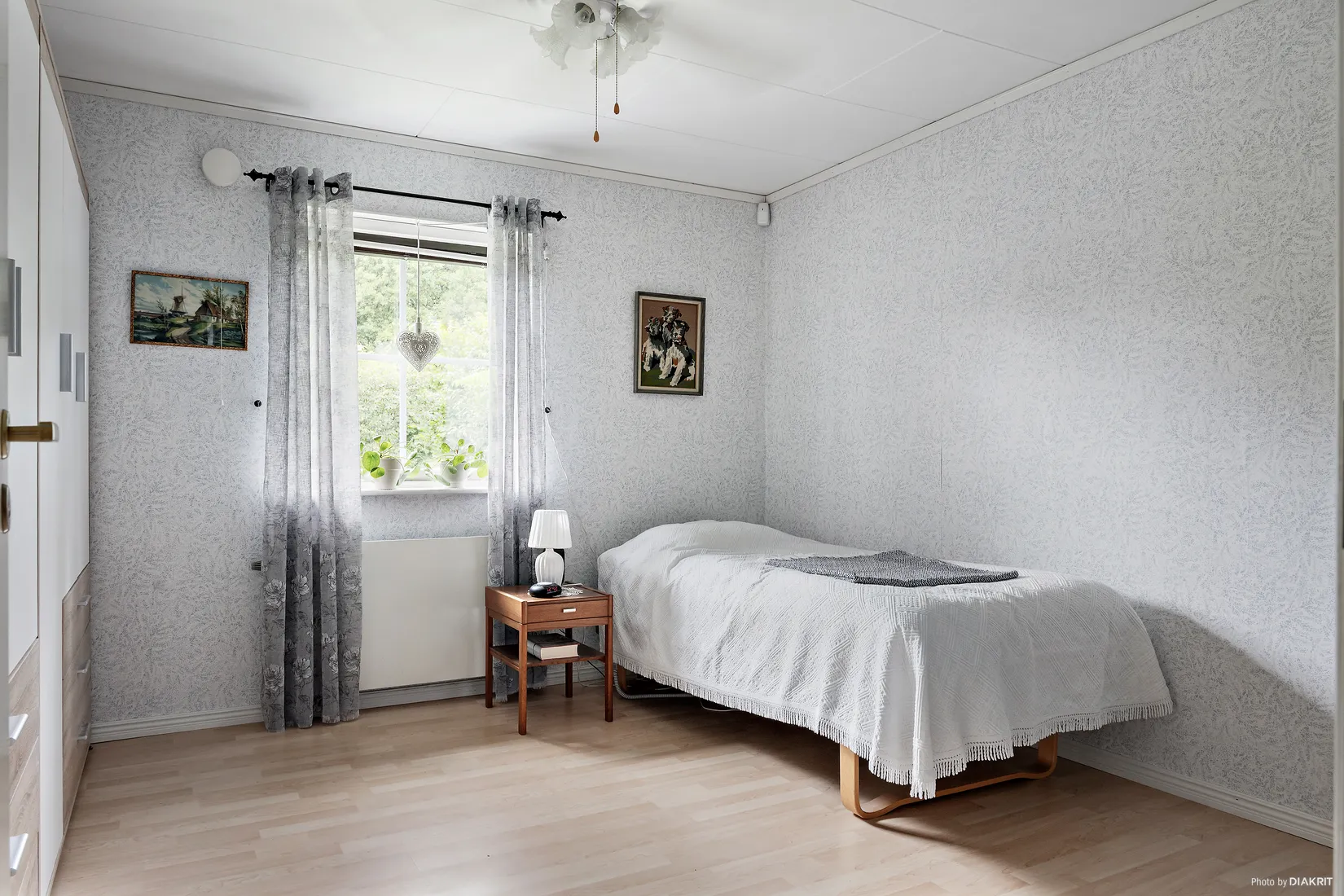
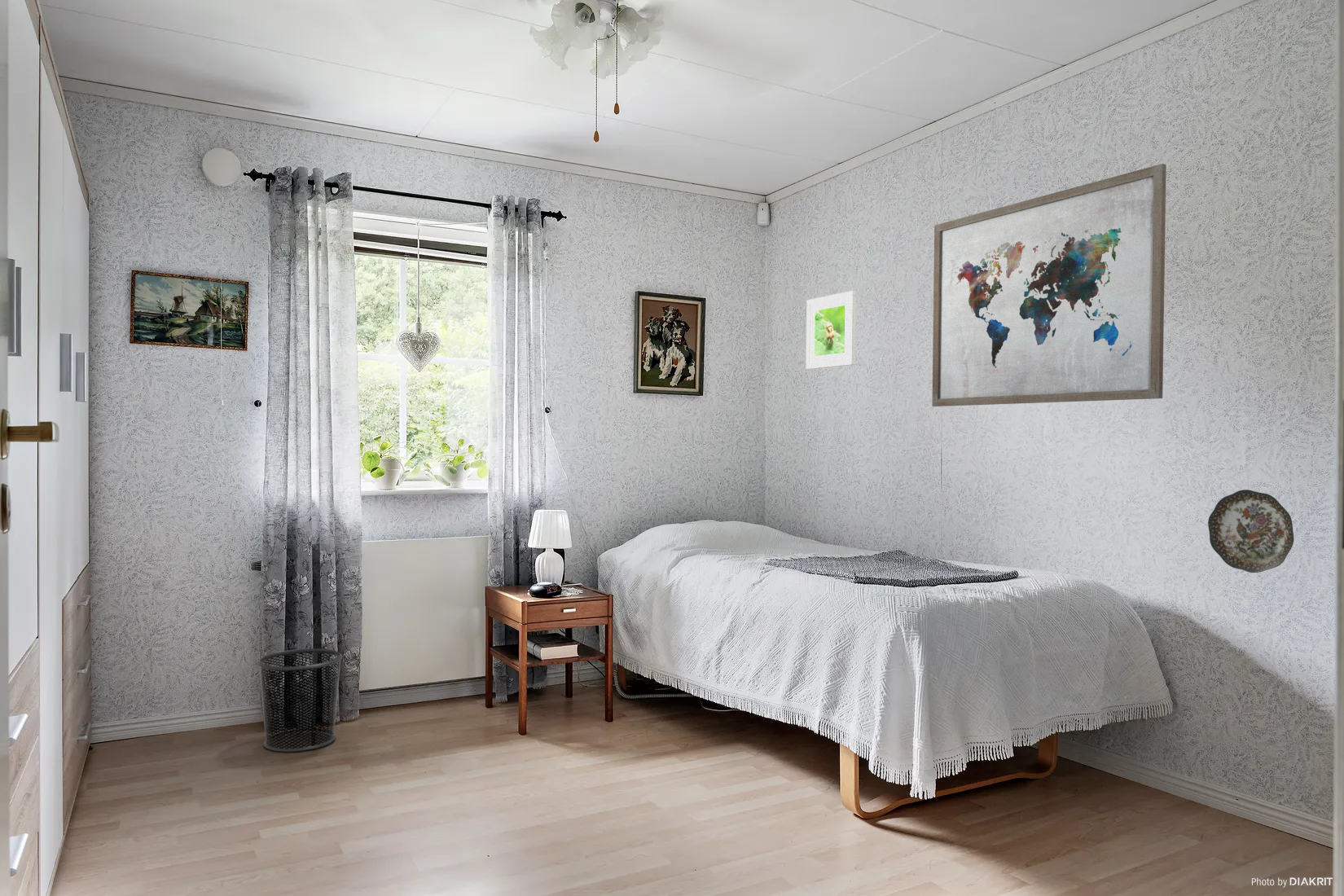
+ waste bin (300, 699)
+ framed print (830, 331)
+ wall art (1034, 301)
+ decorative plate (1251, 530)
